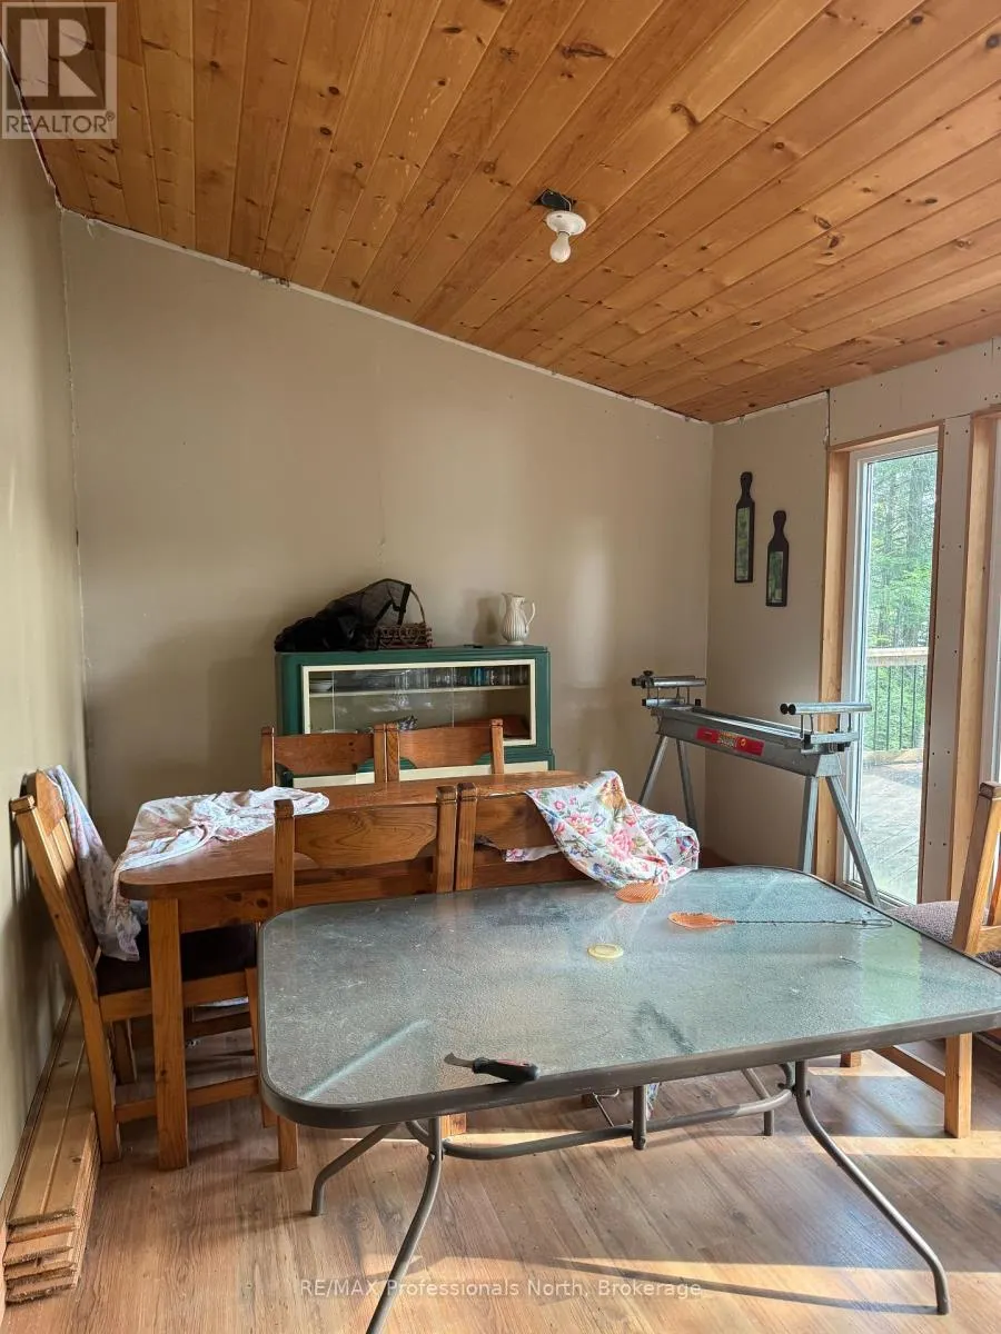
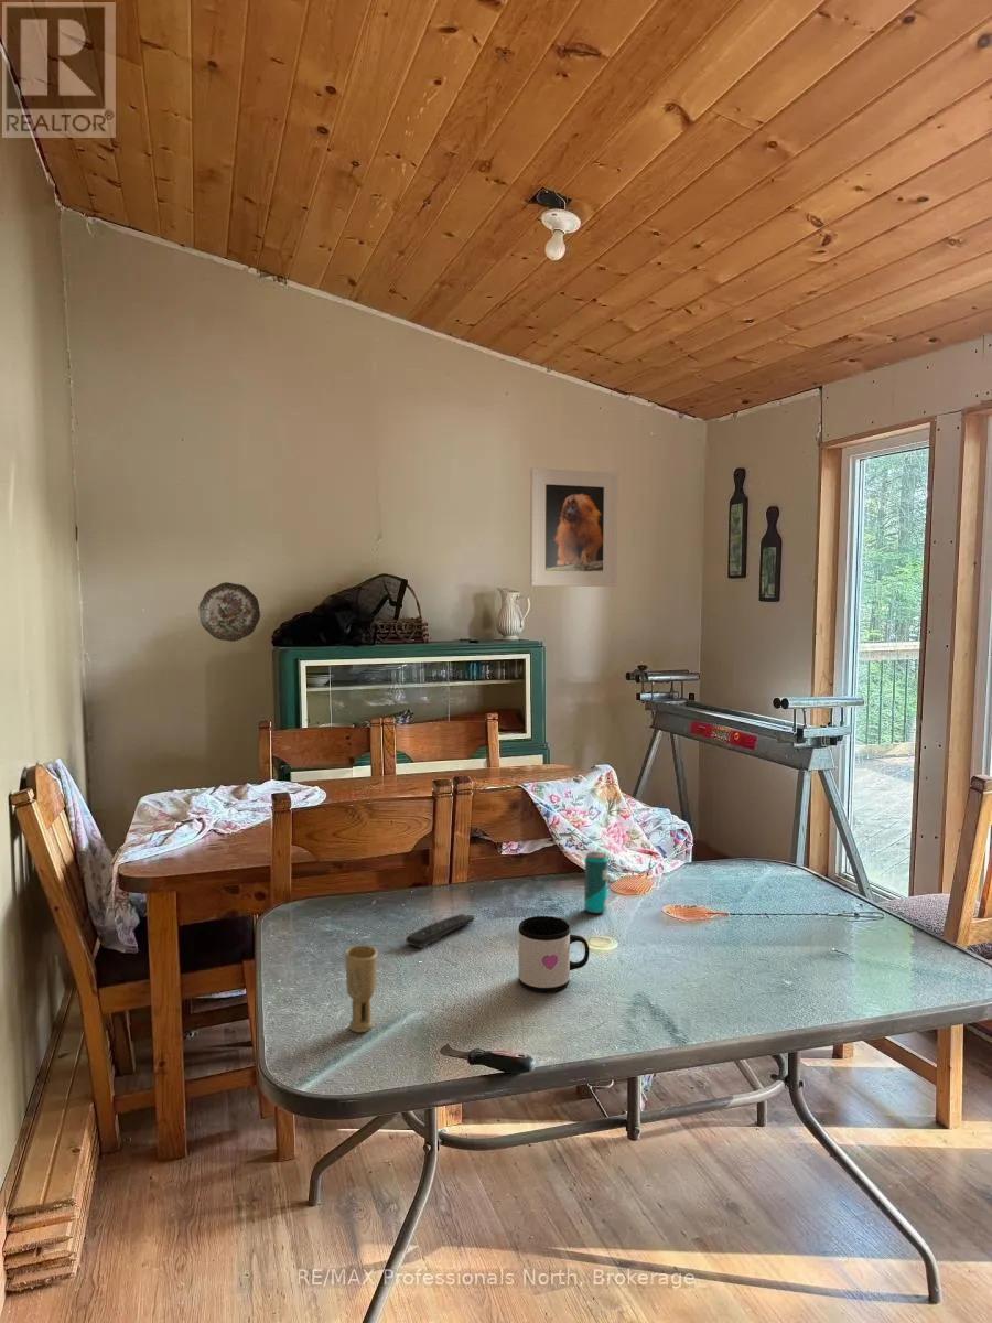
+ decorative plate (229, 612)
+ cup (362, 988)
+ beverage can (595, 881)
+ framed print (574, 528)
+ mug (553, 953)
+ remote control (443, 927)
